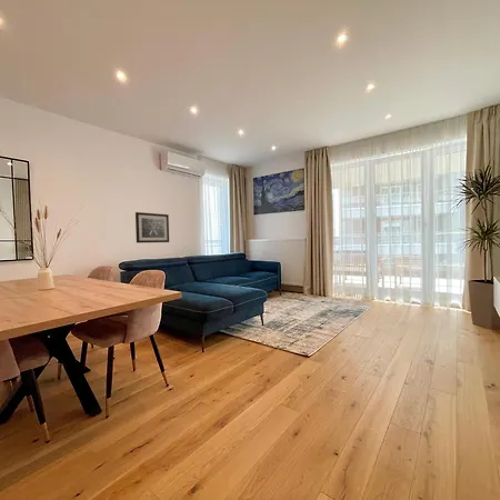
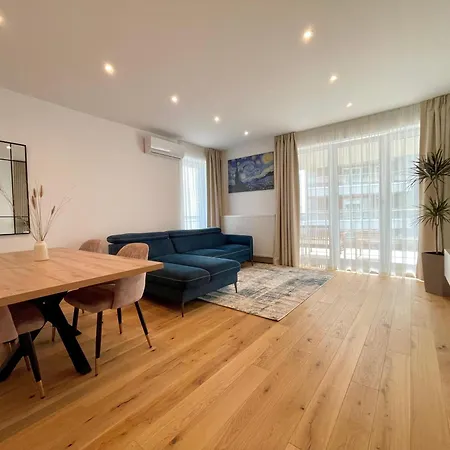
- wall art (152, 228)
